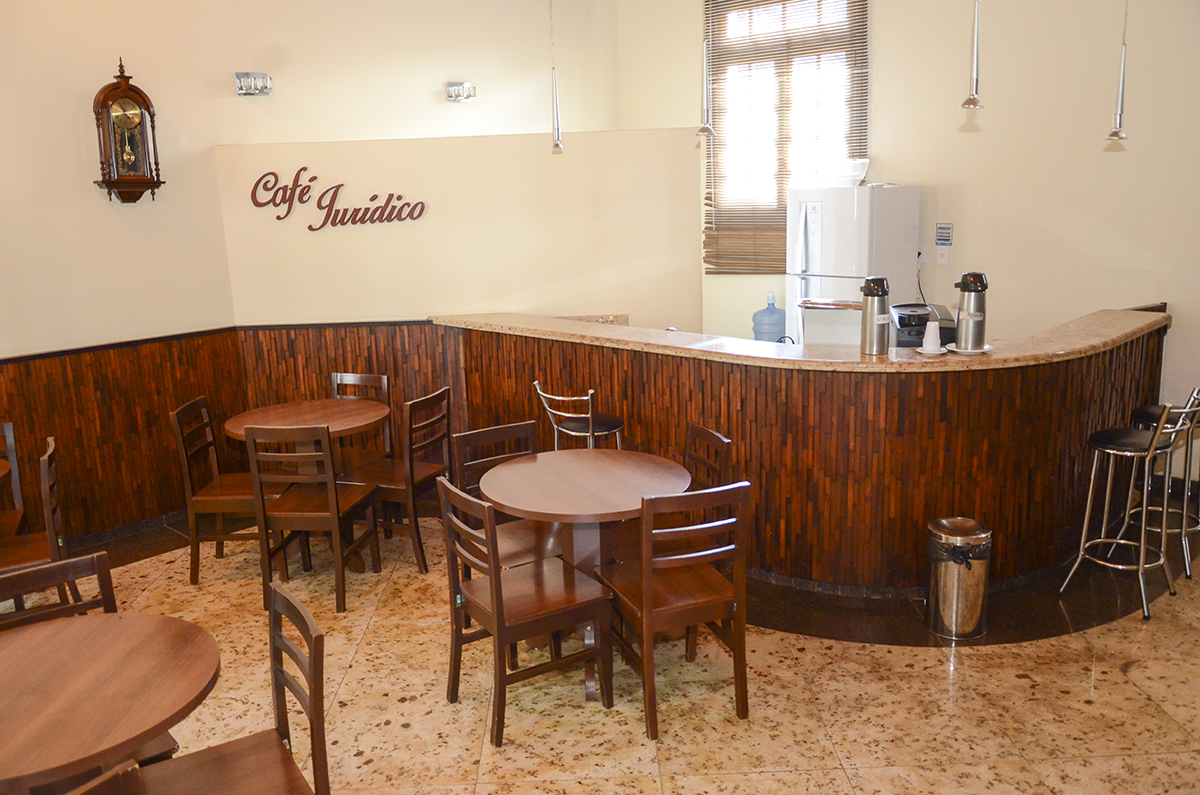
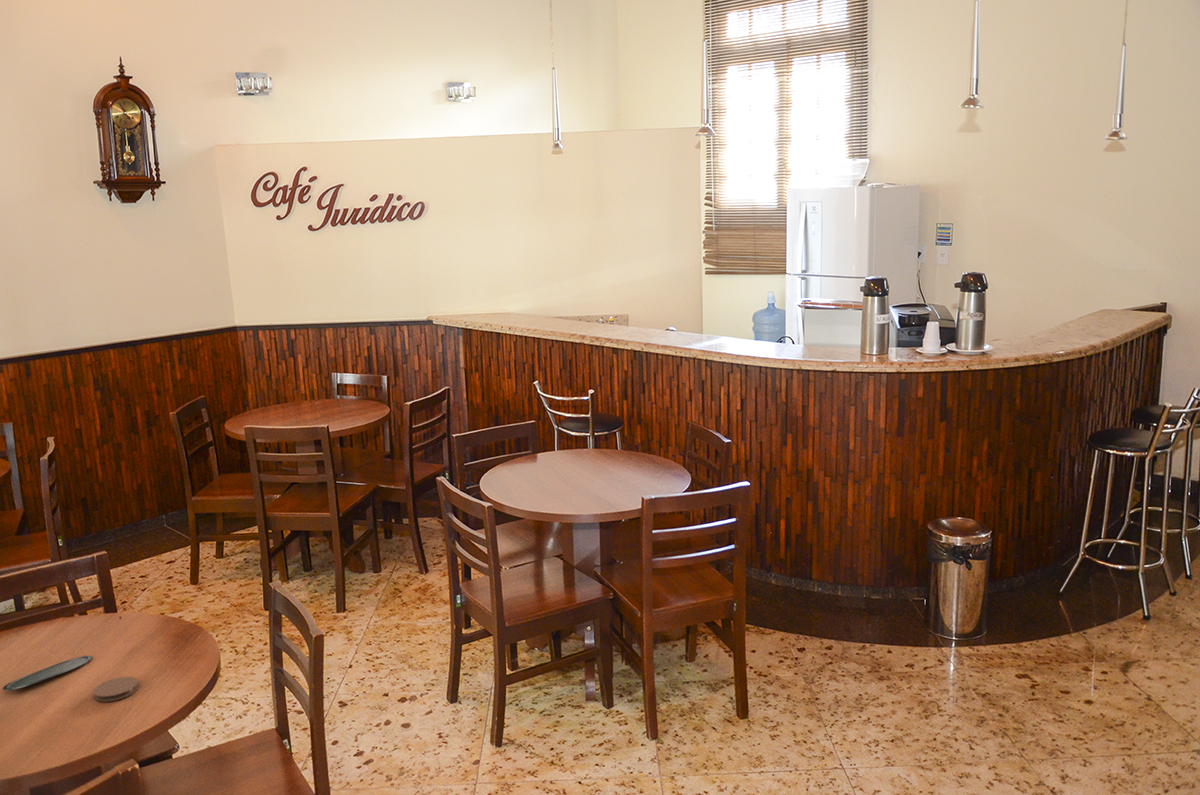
+ oval tray (49, 672)
+ coaster (116, 688)
